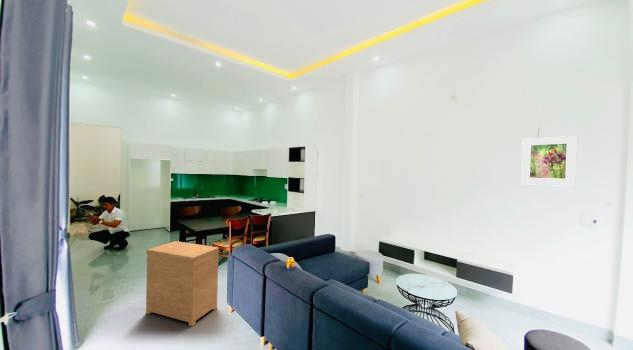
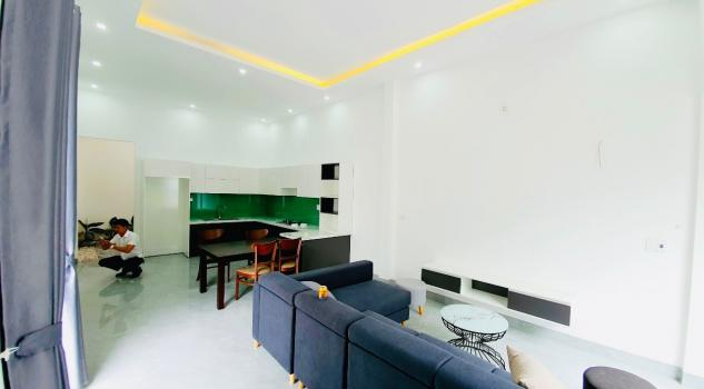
- nightstand (185, 278)
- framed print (547, 161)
